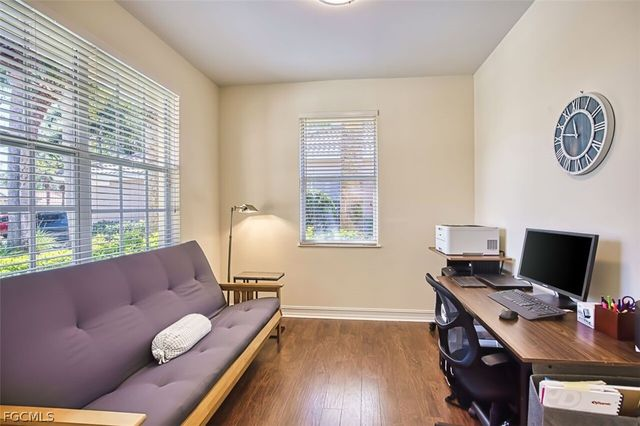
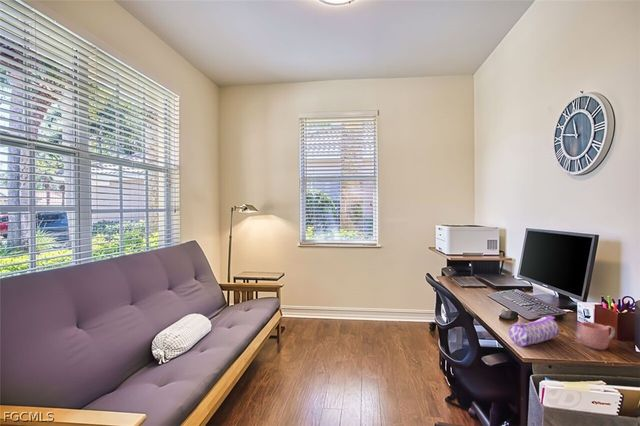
+ pencil case (533, 330)
+ mug (598, 335)
